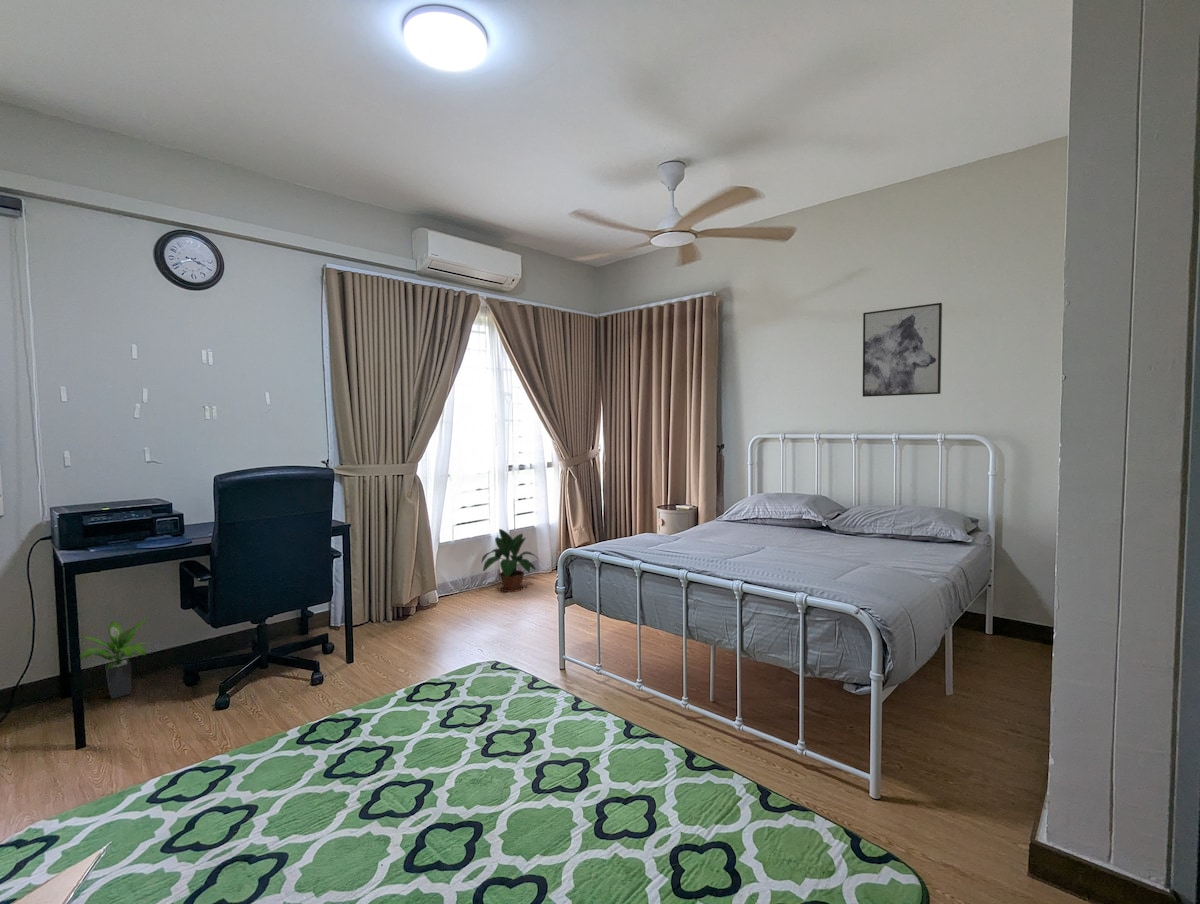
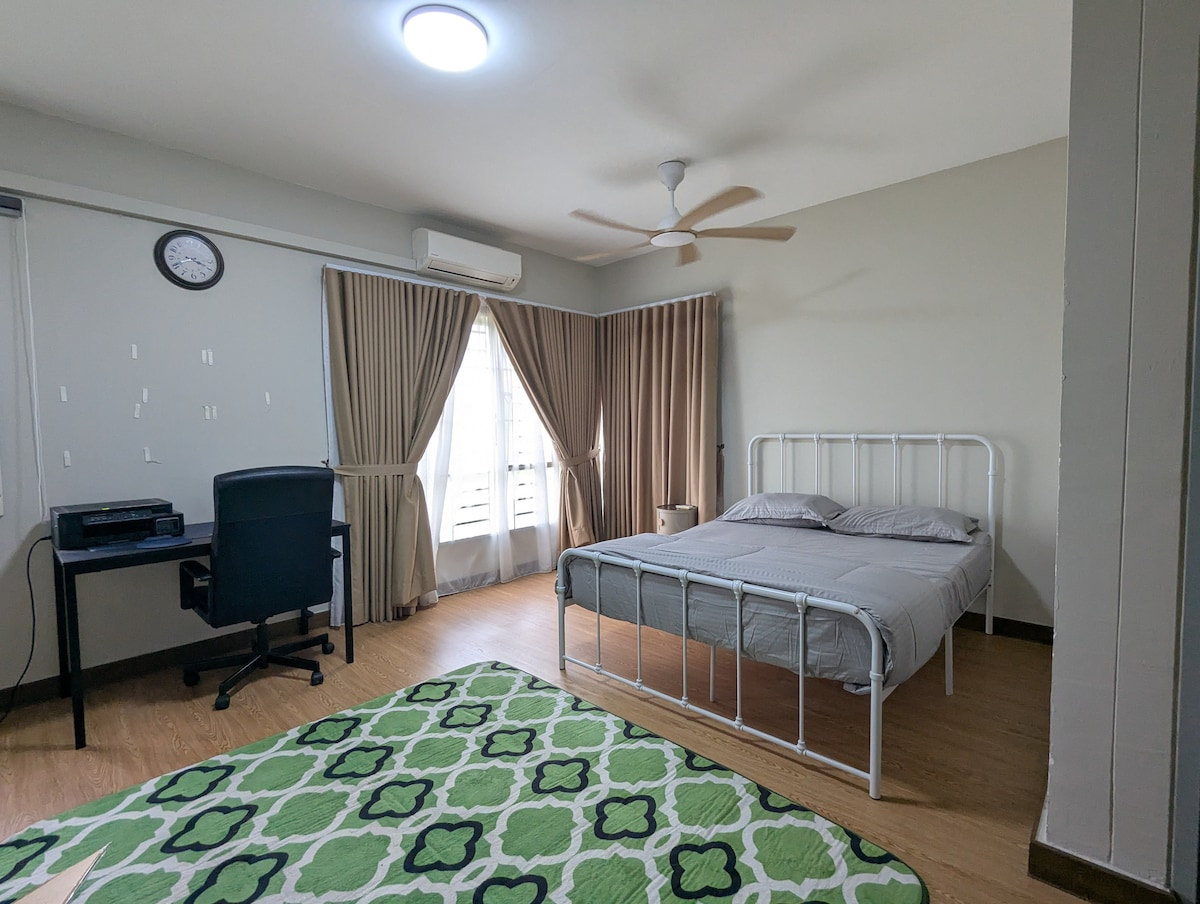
- potted plant (116, 659)
- wall art (900, 351)
- potted plant (509, 556)
